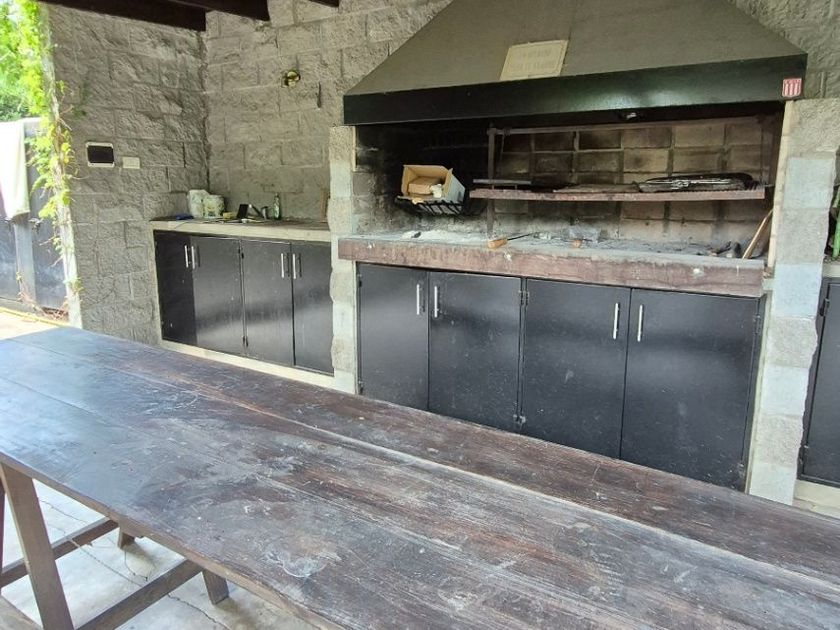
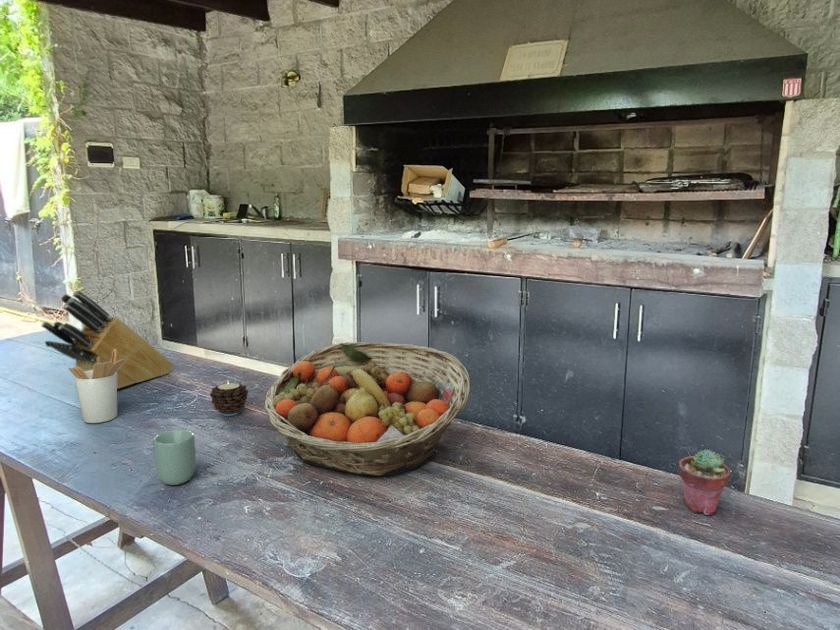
+ knife block (110, 335)
+ utensil holder (102, 387)
+ cup (175, 458)
+ fruit basket (366, 403)
+ potted succulent (703, 478)
+ candle (229, 396)
